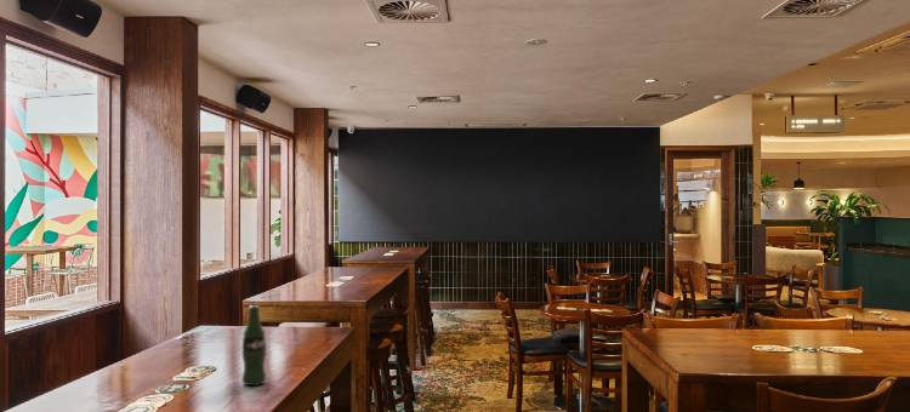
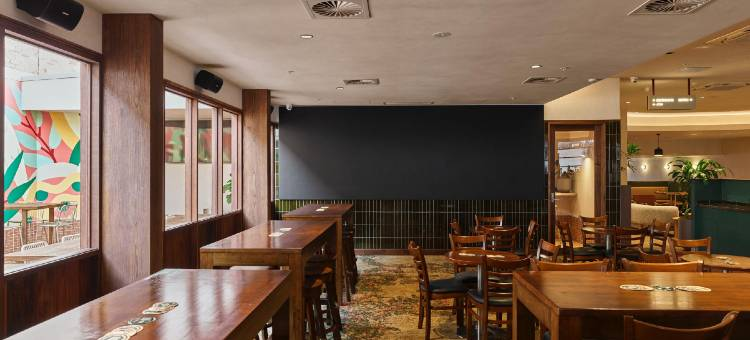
- beer bottle (254, 344)
